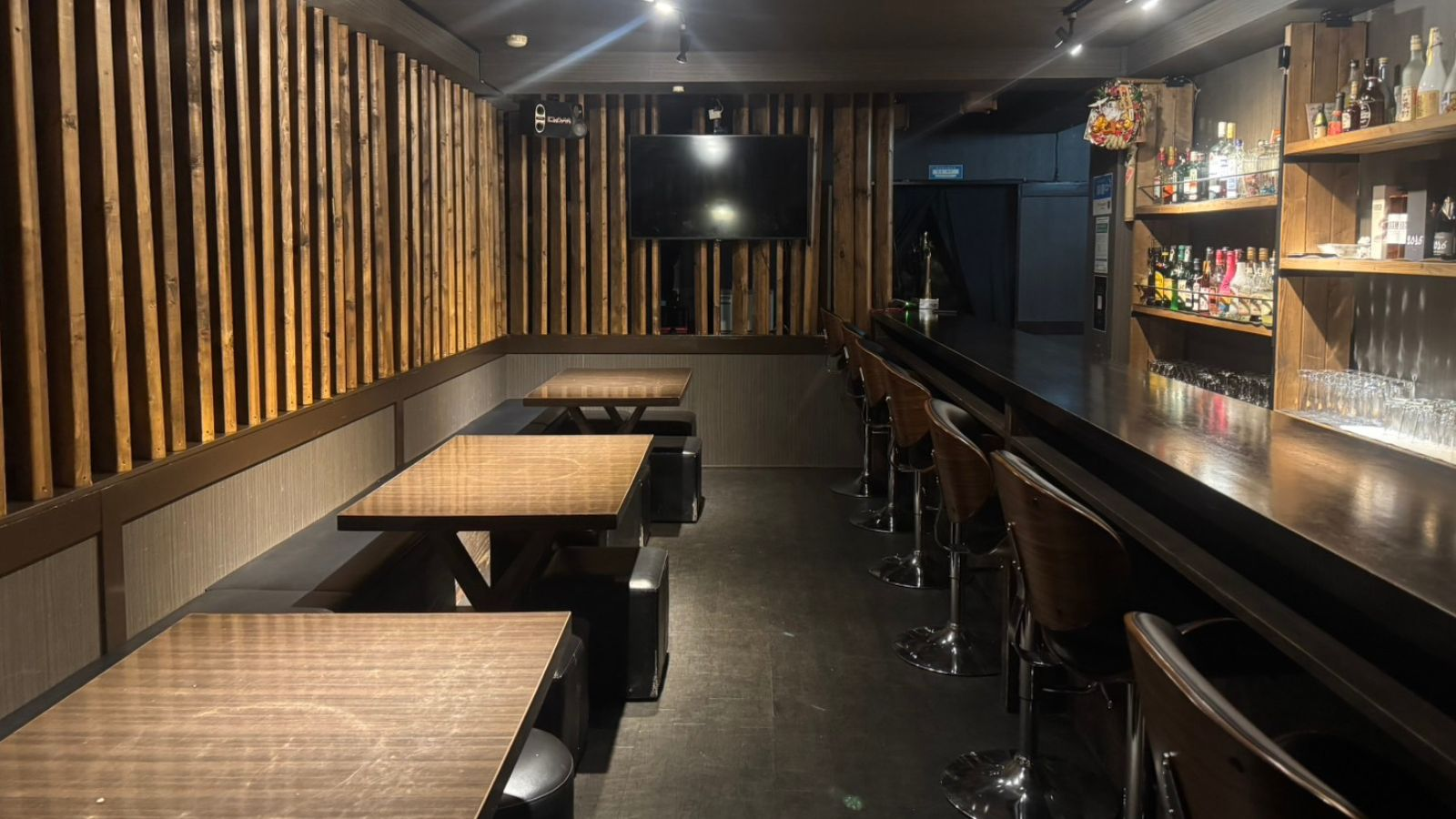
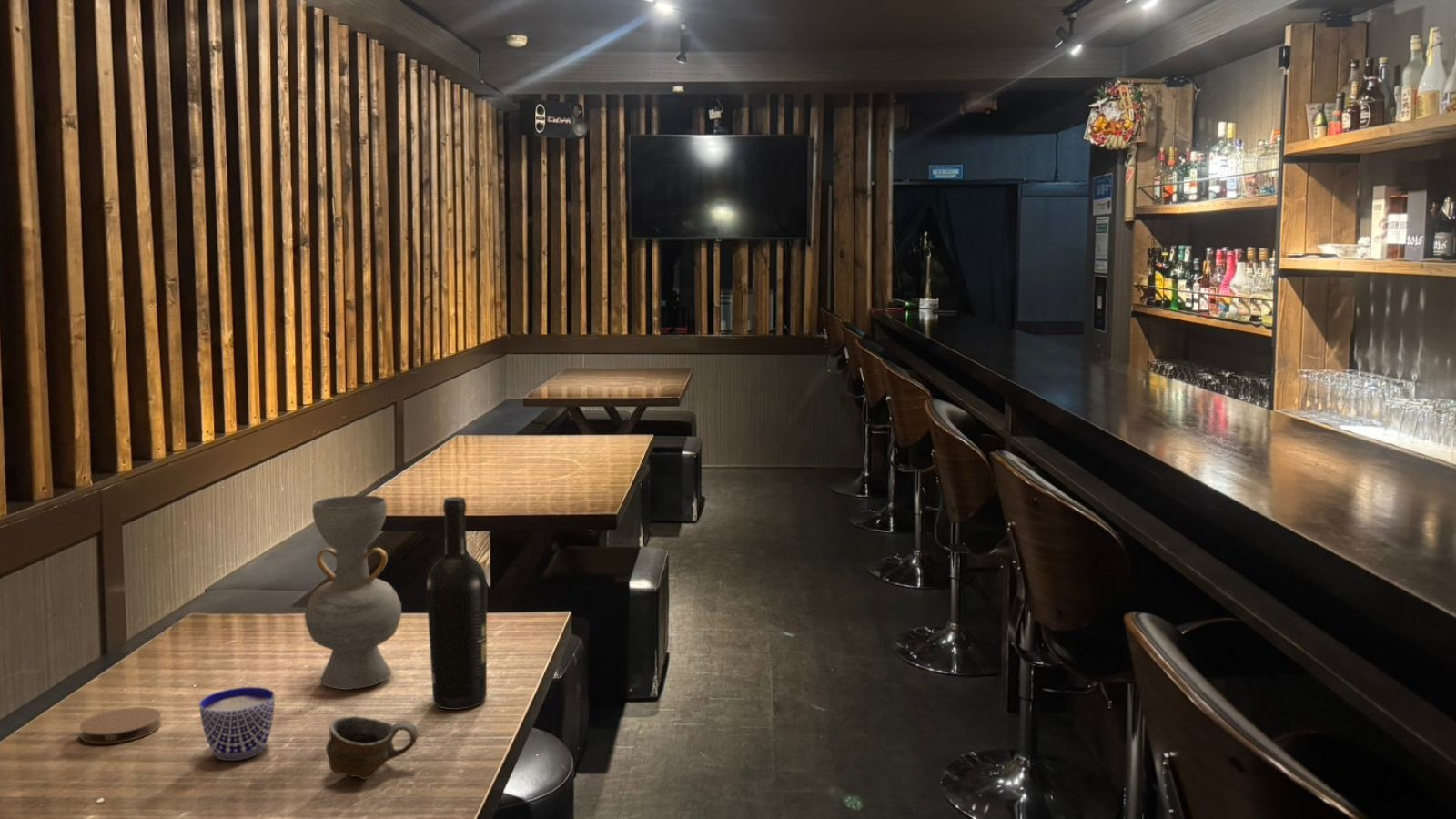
+ wine bottle (457, 601)
+ cup (238, 721)
+ coaster (121, 724)
+ decorative vase (352, 591)
+ cup (368, 748)
